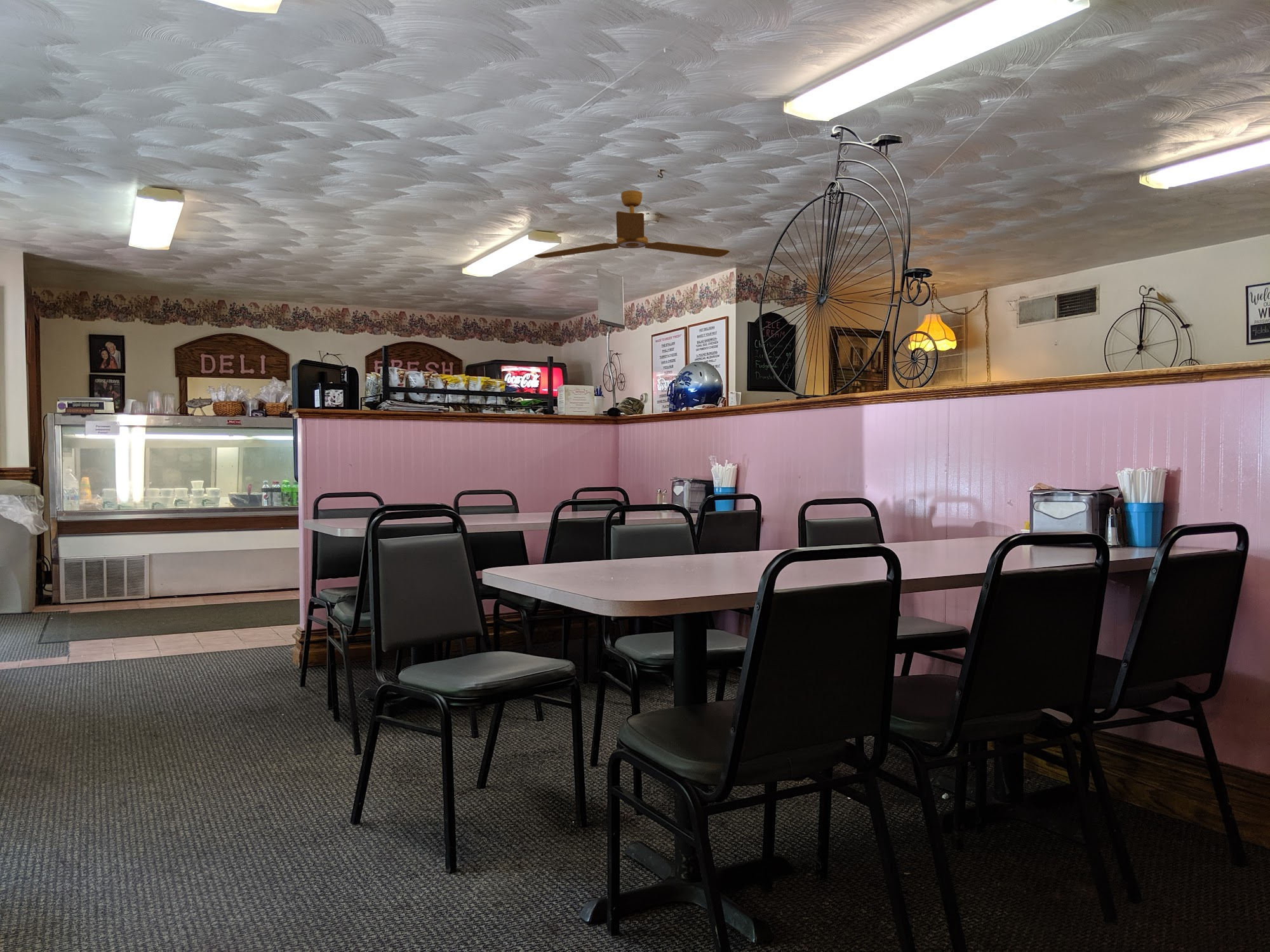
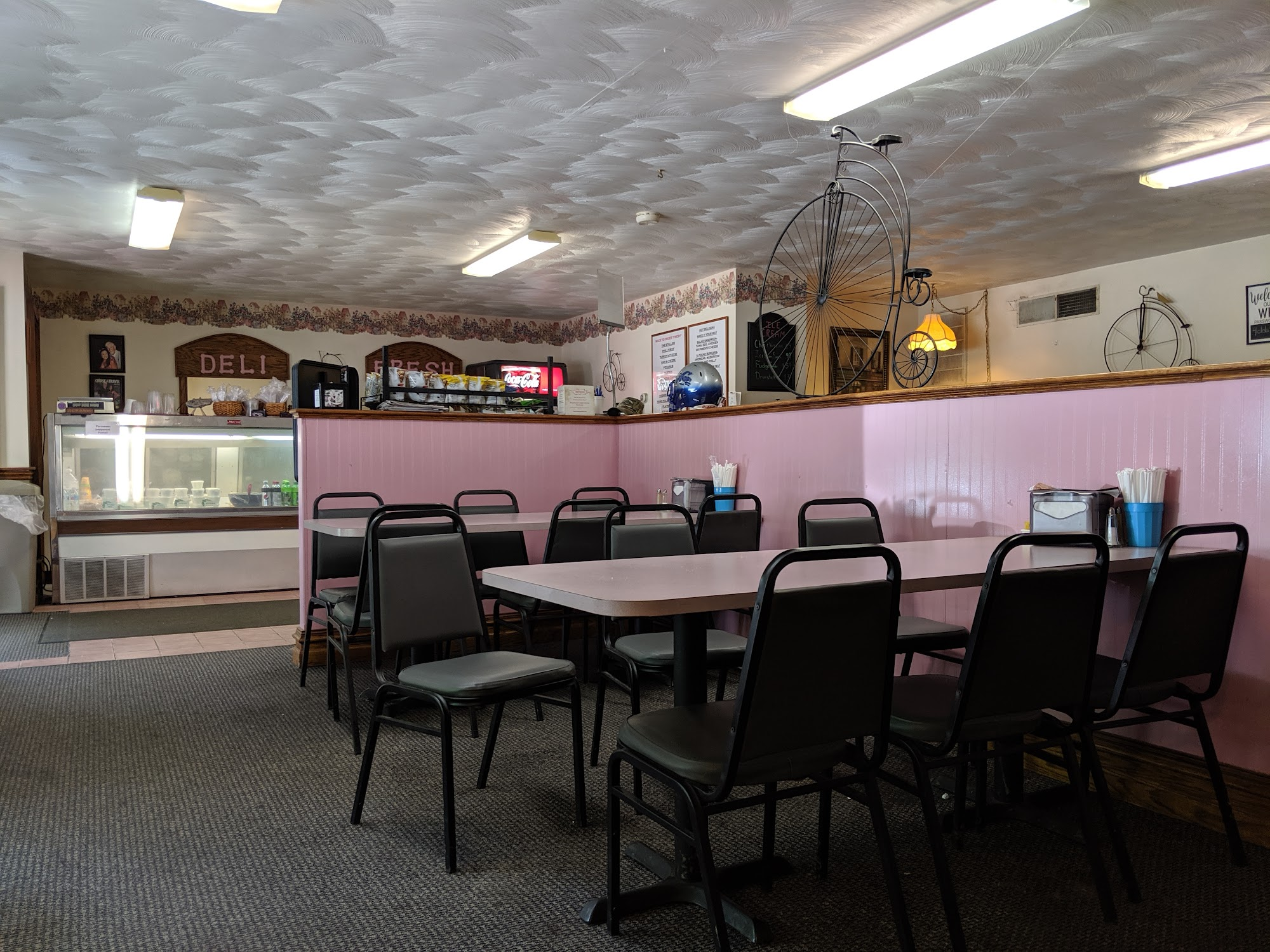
- ceiling fan (631, 213)
